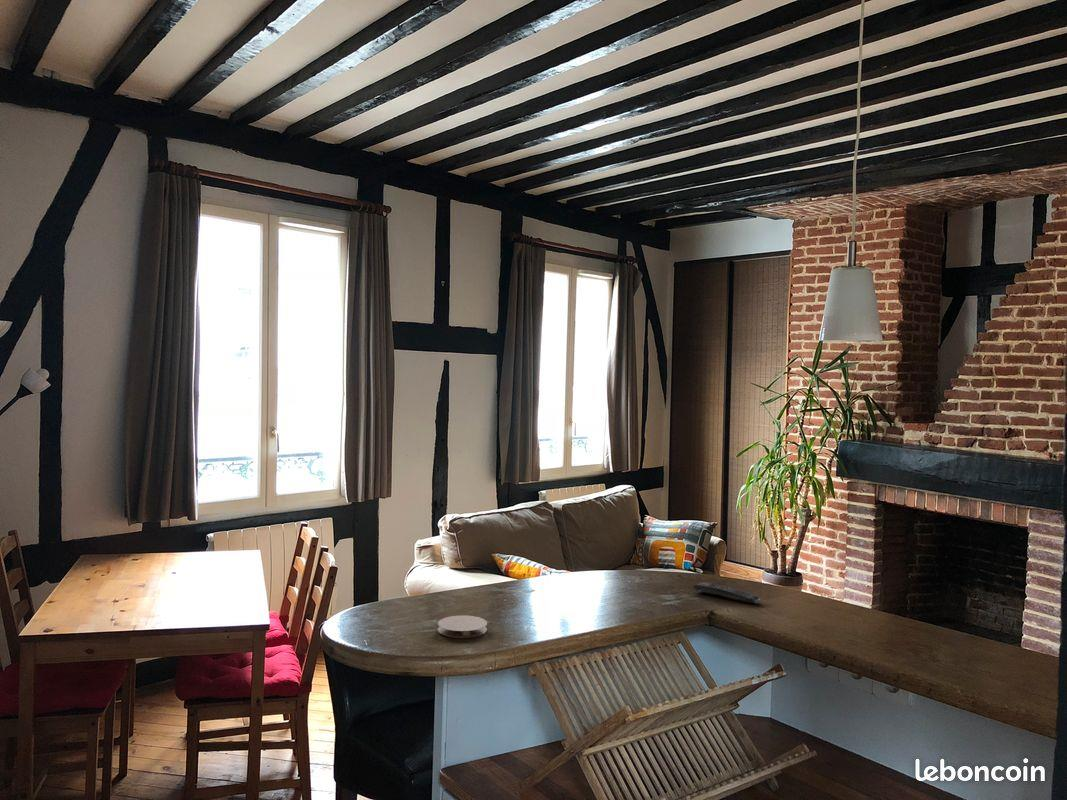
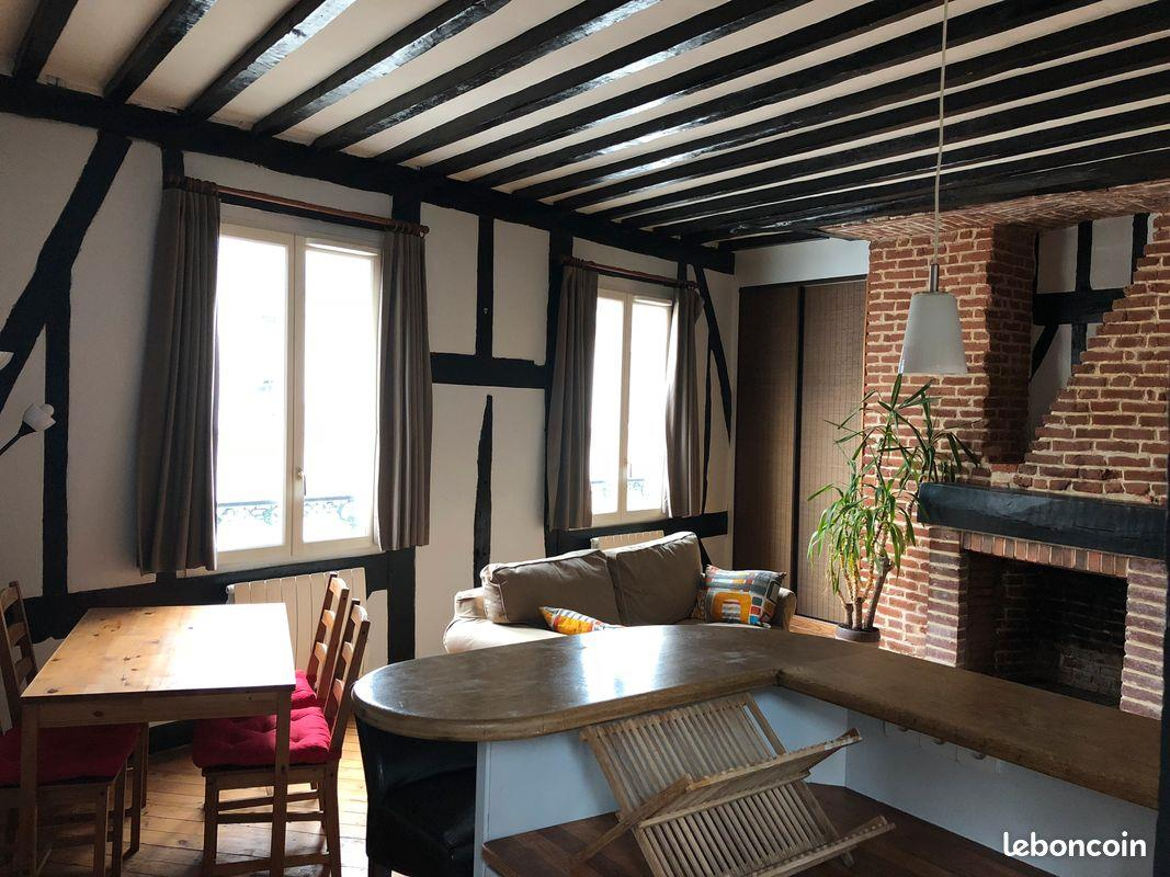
- remote control (727, 592)
- coaster (462, 626)
